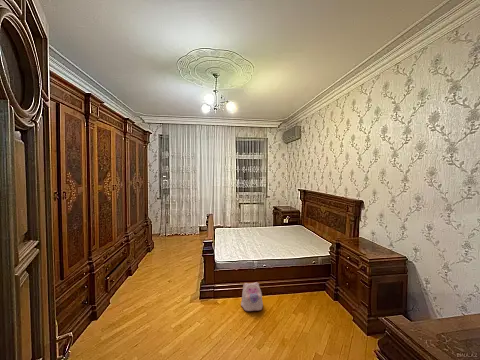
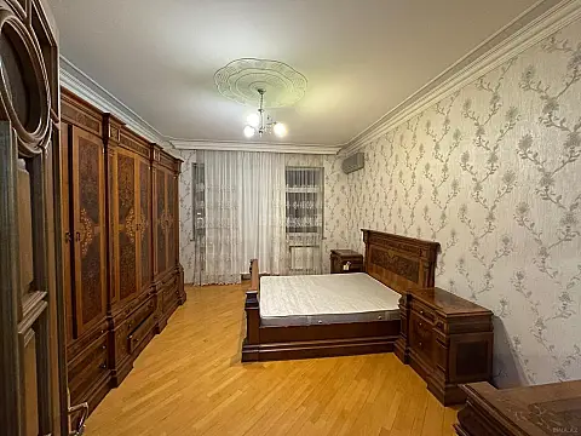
- plush toy (252, 295)
